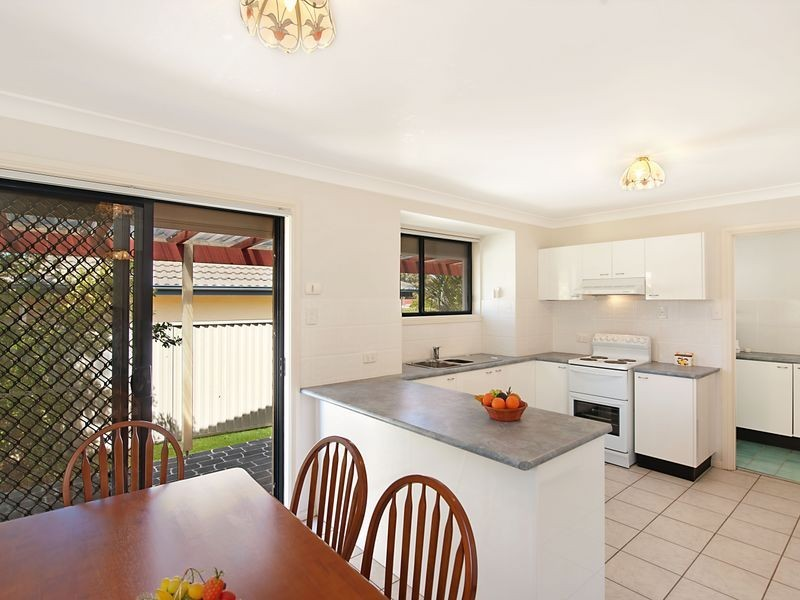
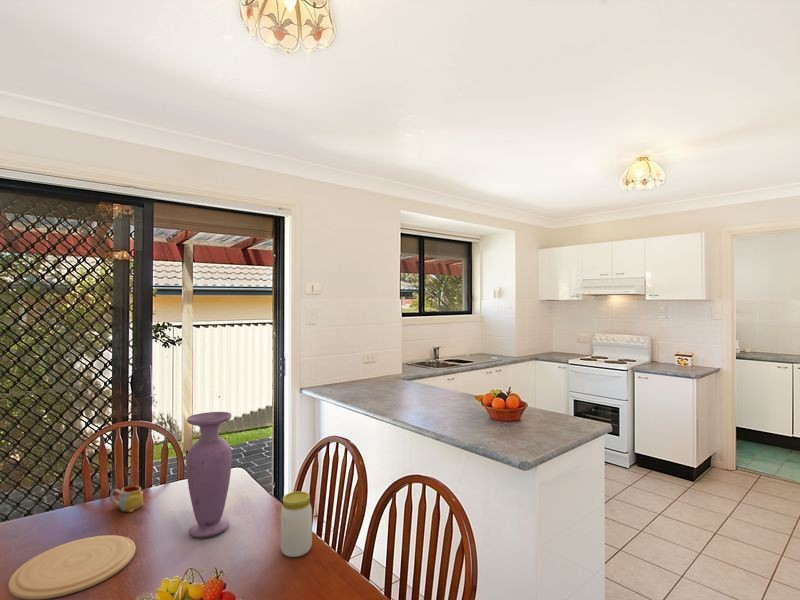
+ plate (76, 562)
+ vase (209, 471)
+ jar (296, 523)
+ mug (125, 497)
